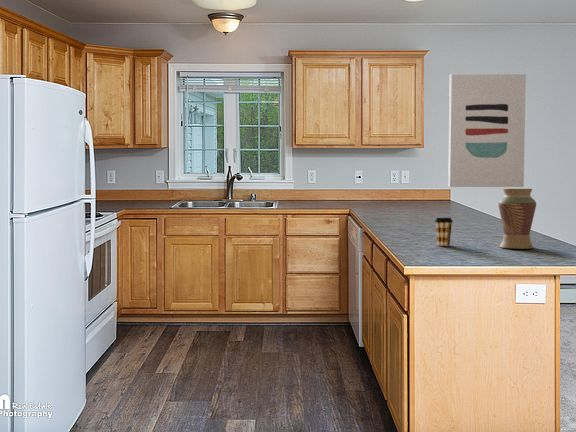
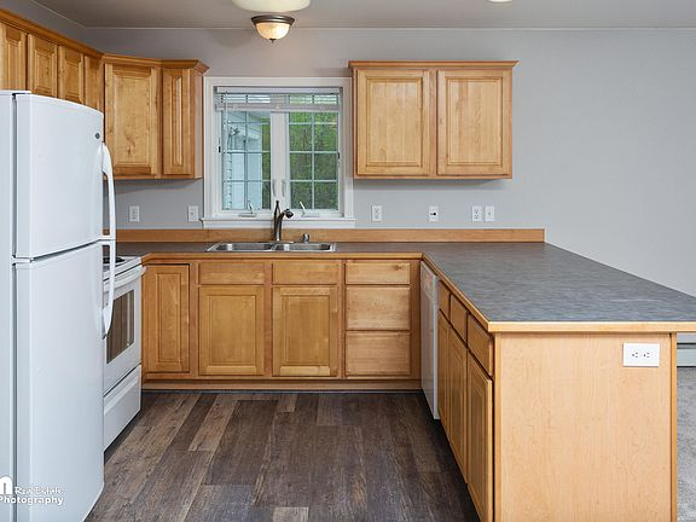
- wall art (486, 130)
- coffee cup (443, 231)
- vase (517, 217)
